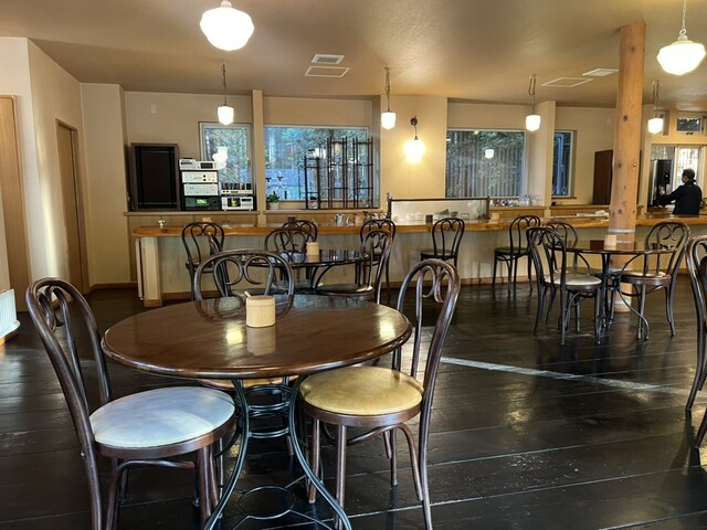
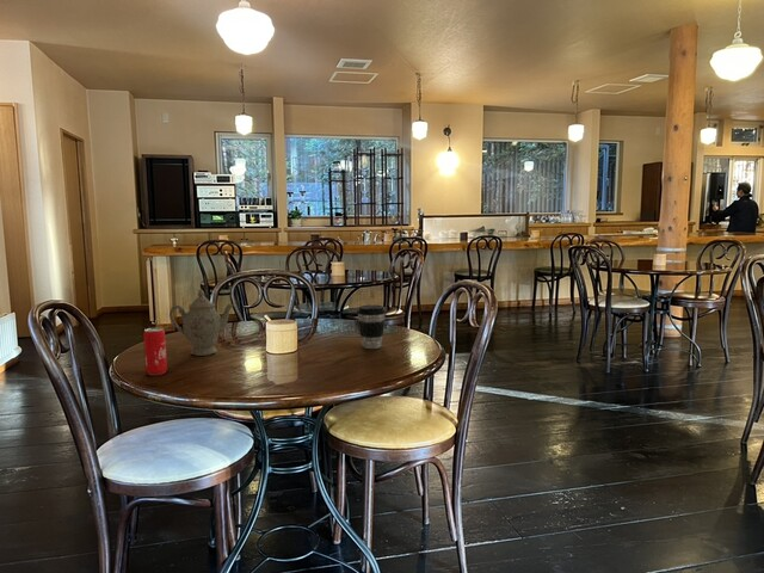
+ coffee cup (371, 326)
+ beverage can (155, 351)
+ chinaware (203, 320)
